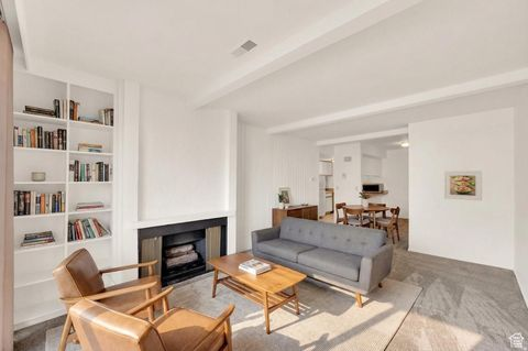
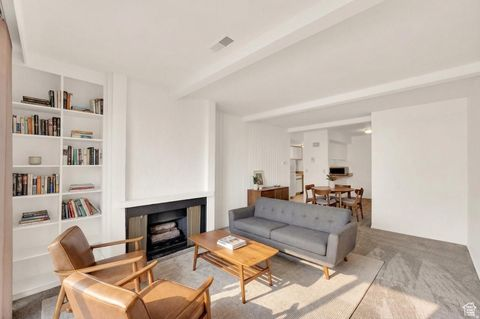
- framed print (462, 185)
